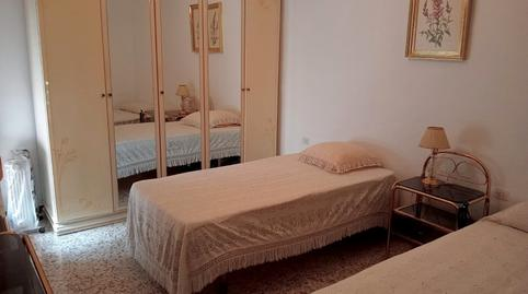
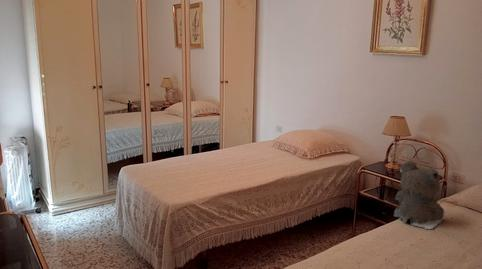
+ teddy bear (418, 189)
